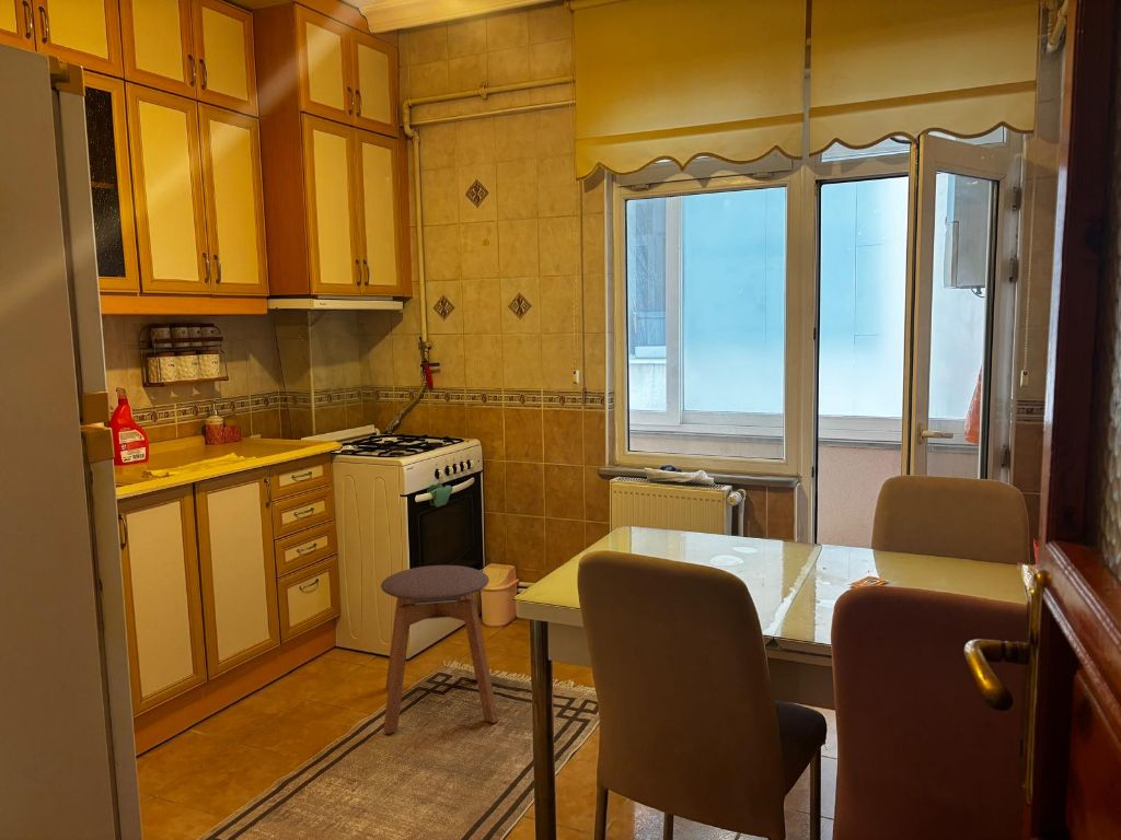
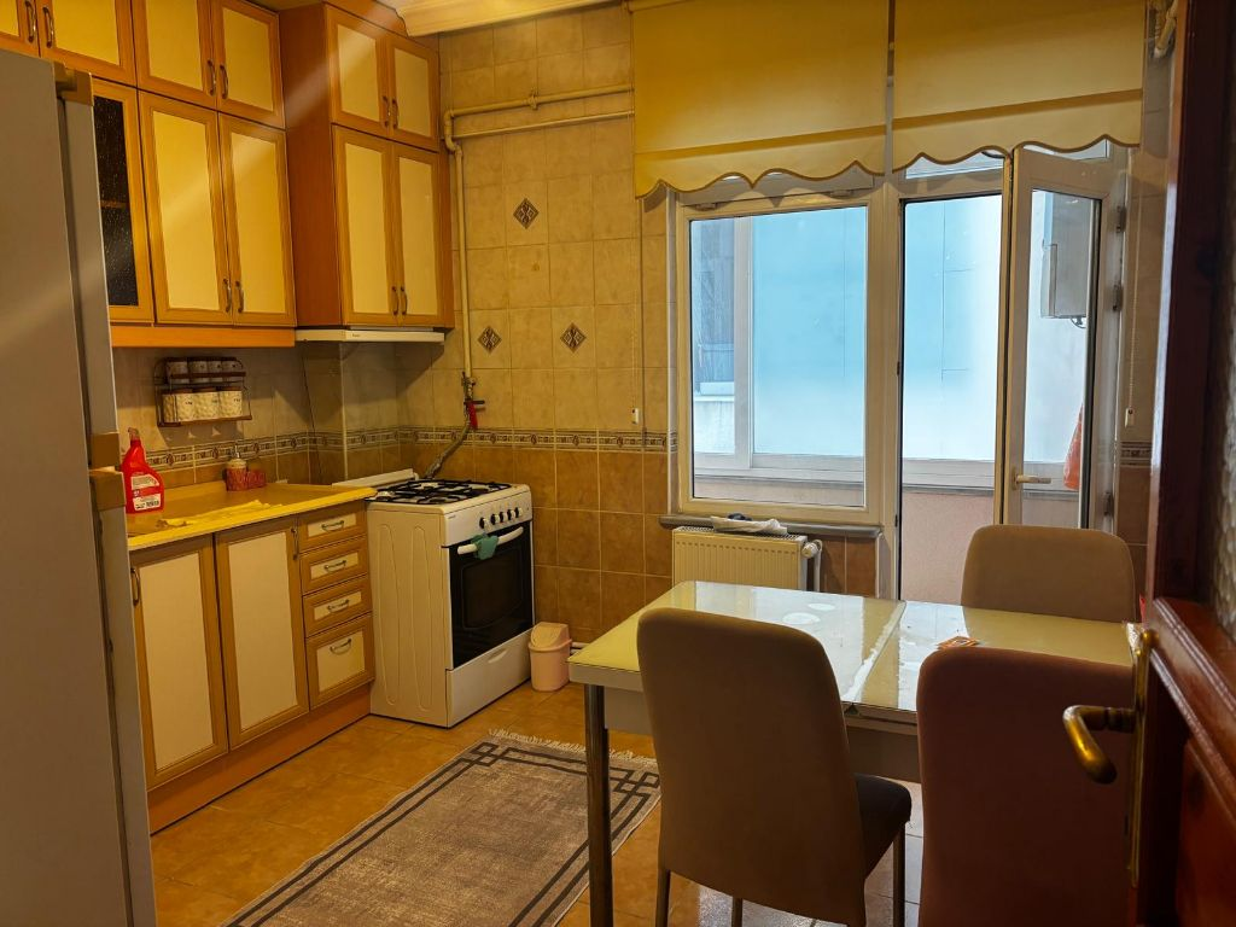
- stool (437, 618)
